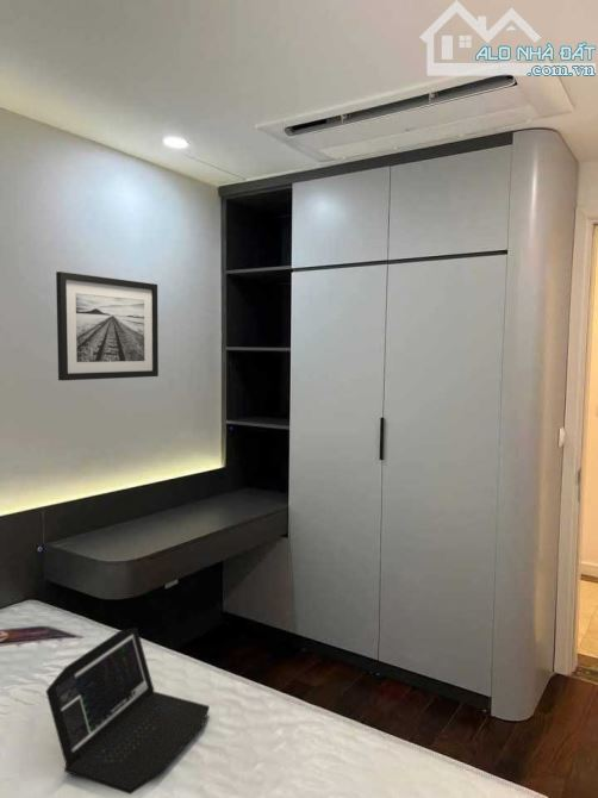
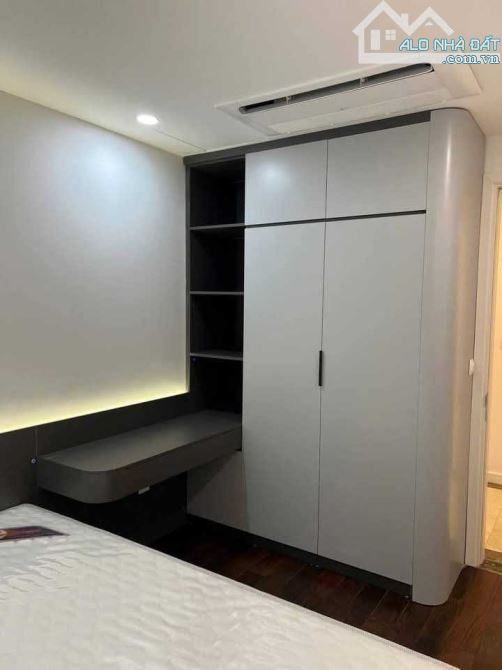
- wall art (111, 329)
- laptop (136, 698)
